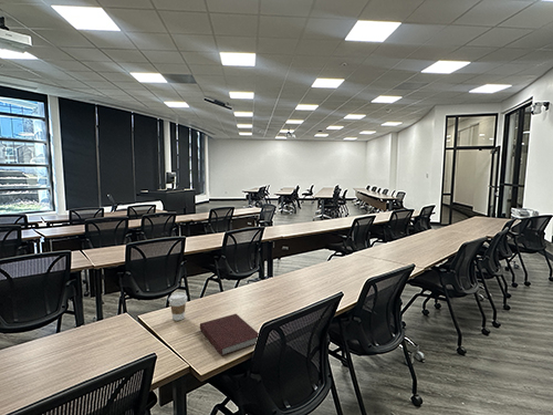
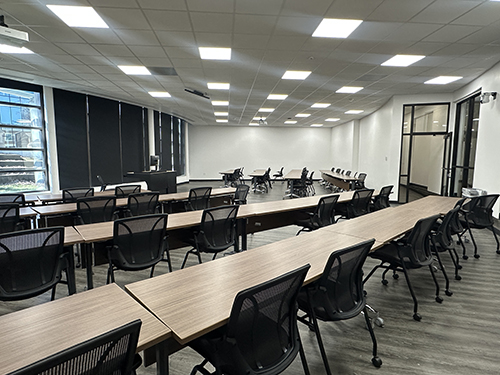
- coffee cup (178, 307)
- notebook (229, 332)
